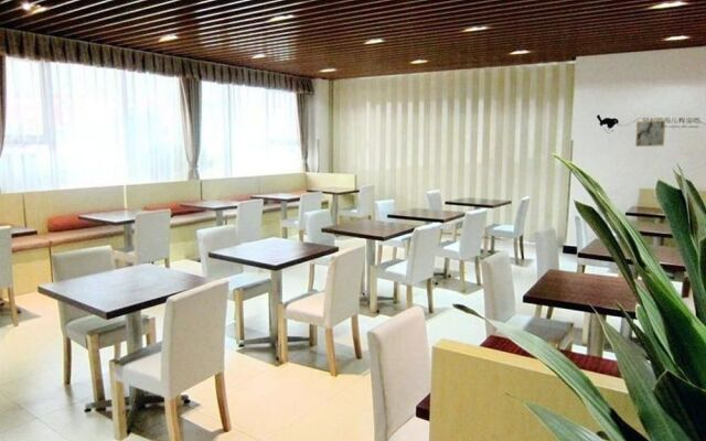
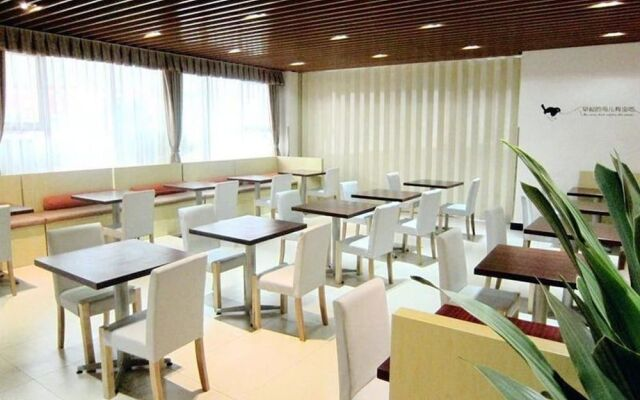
- wall art (650, 133)
